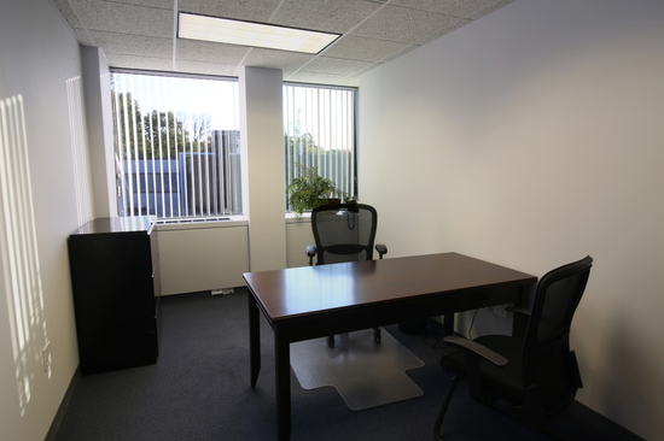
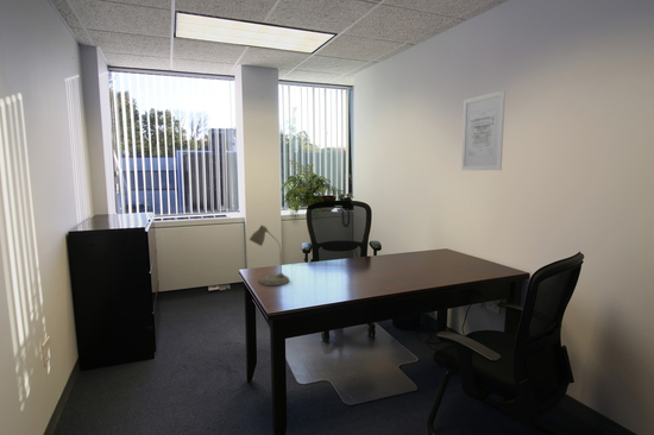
+ desk lamp (279, 253)
+ wall art (482, 133)
